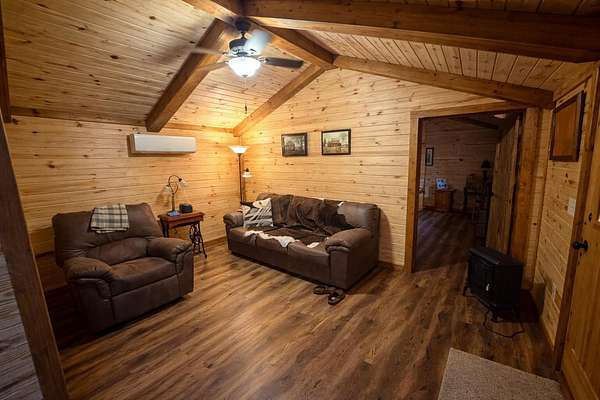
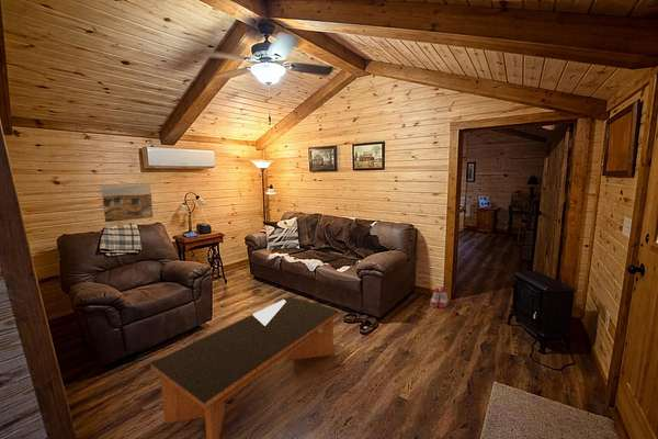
+ coffee table (261, 358)
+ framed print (128, 202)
+ boots (439, 295)
